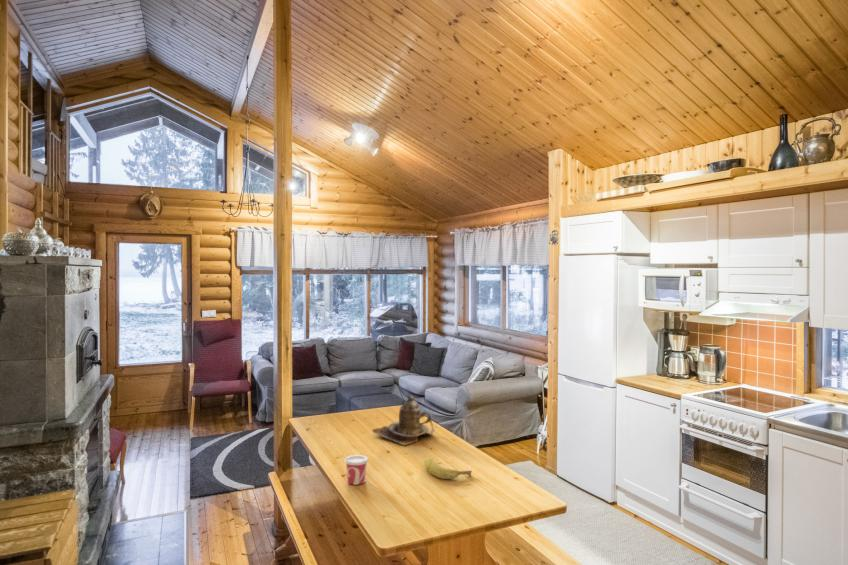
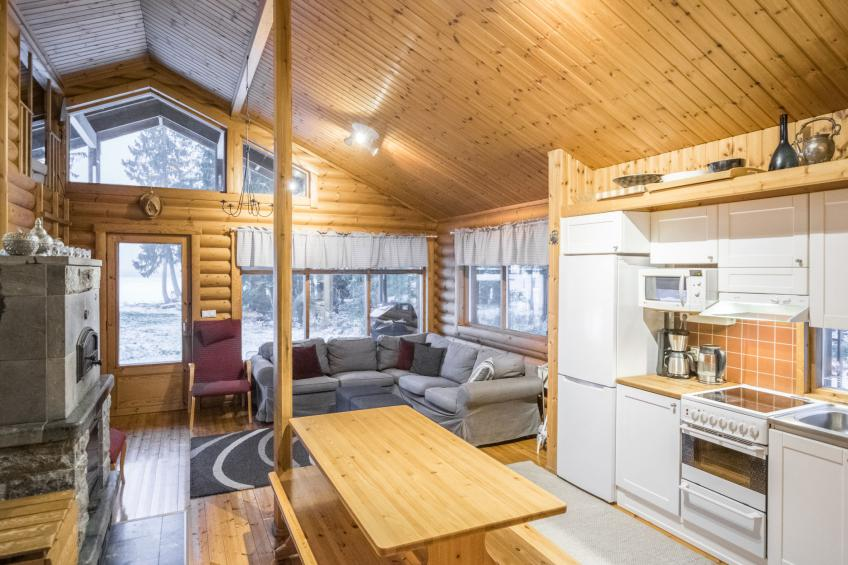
- teapot (404, 415)
- fruit (446, 468)
- cup (356, 470)
